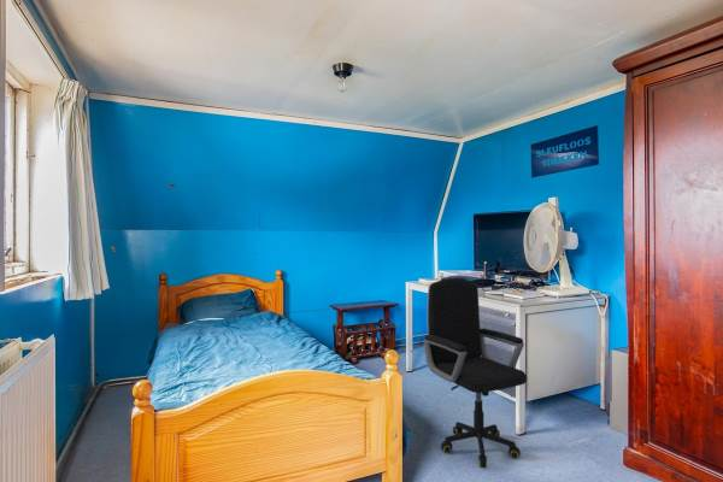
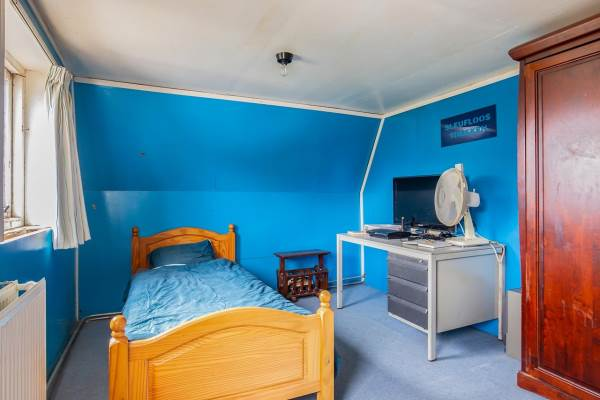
- office chair (472, 363)
